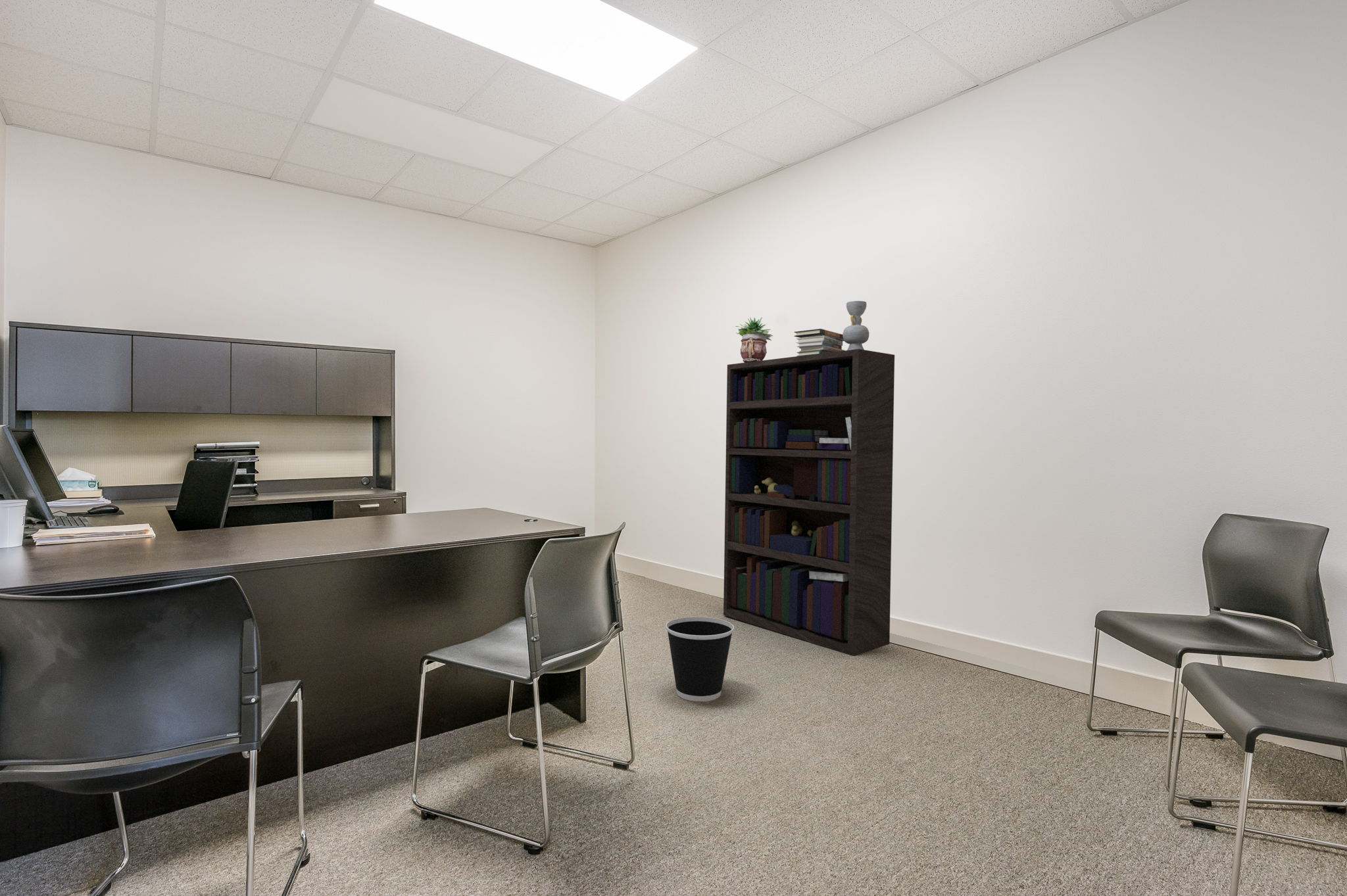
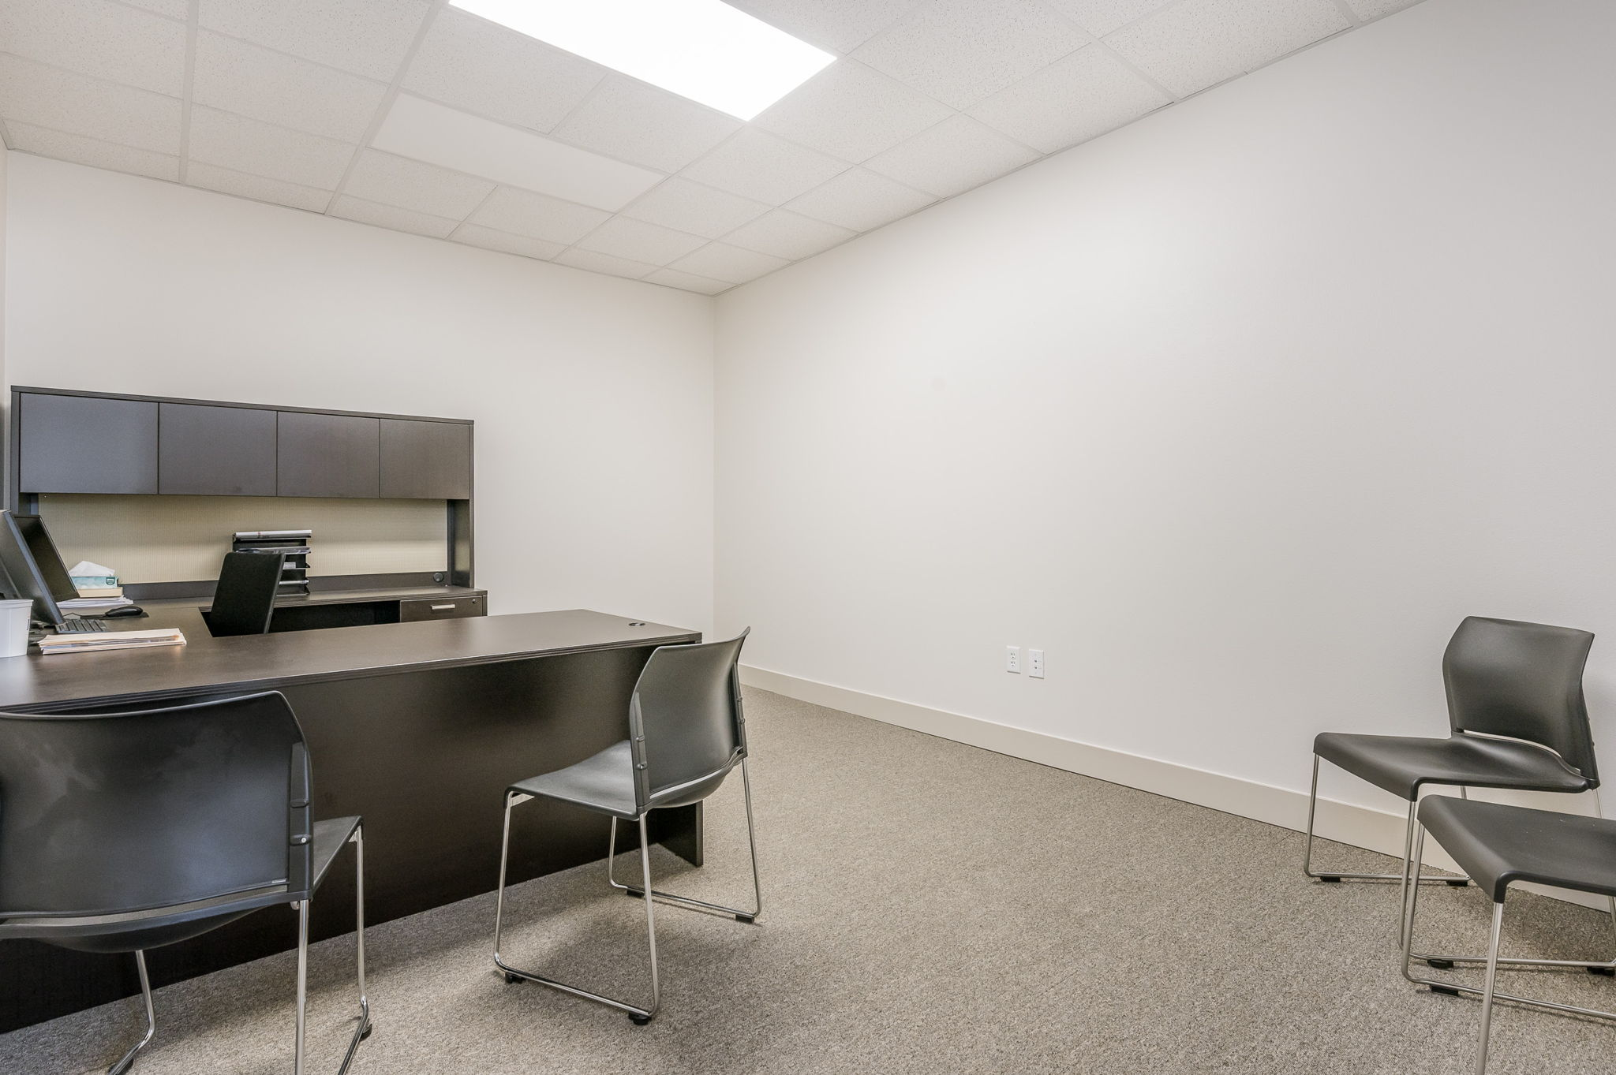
- book stack (820, 344)
- decorative vase (856, 328)
- wastebasket (699, 659)
- potted plant (754, 340)
- bookcase (802, 494)
